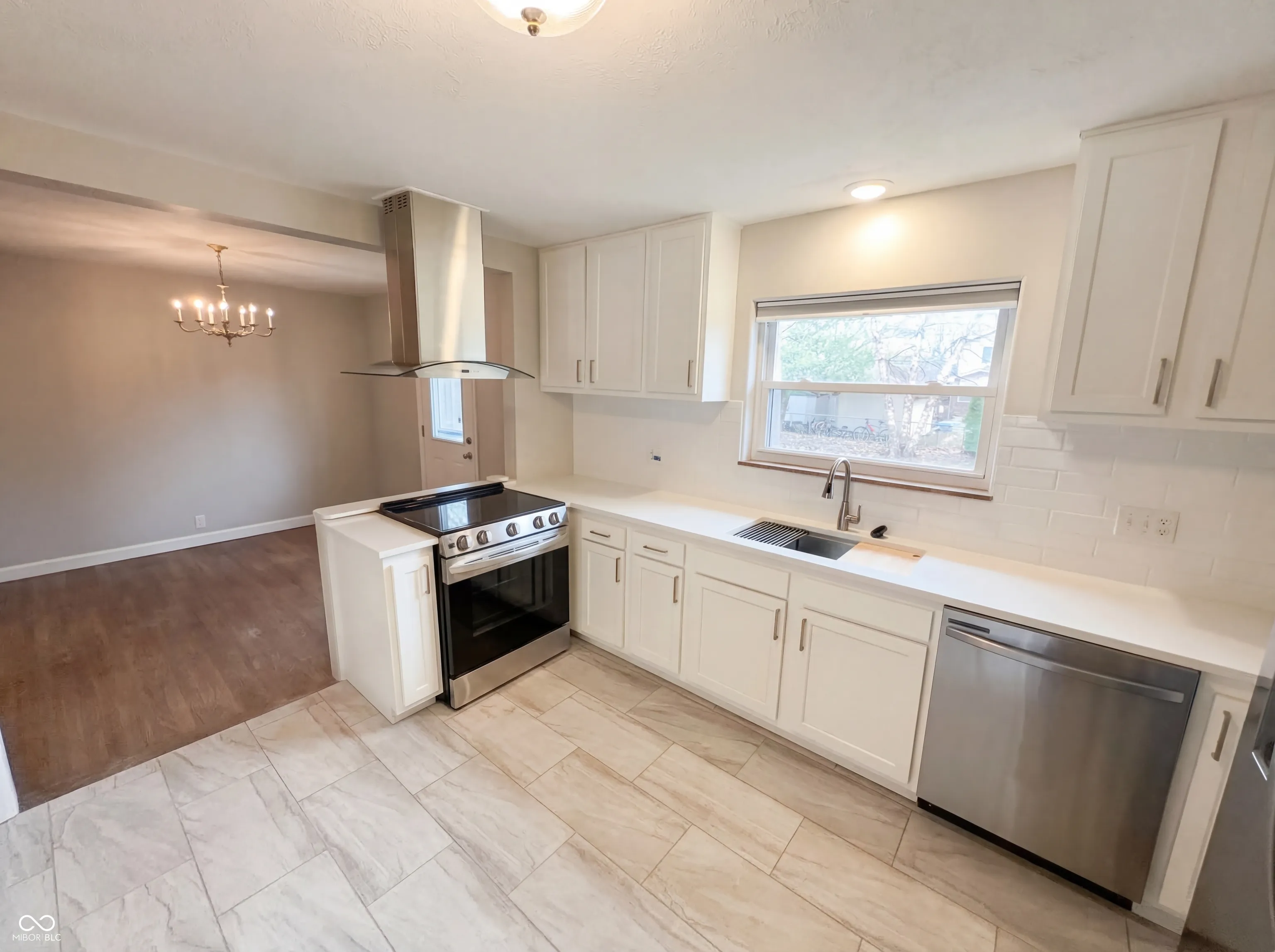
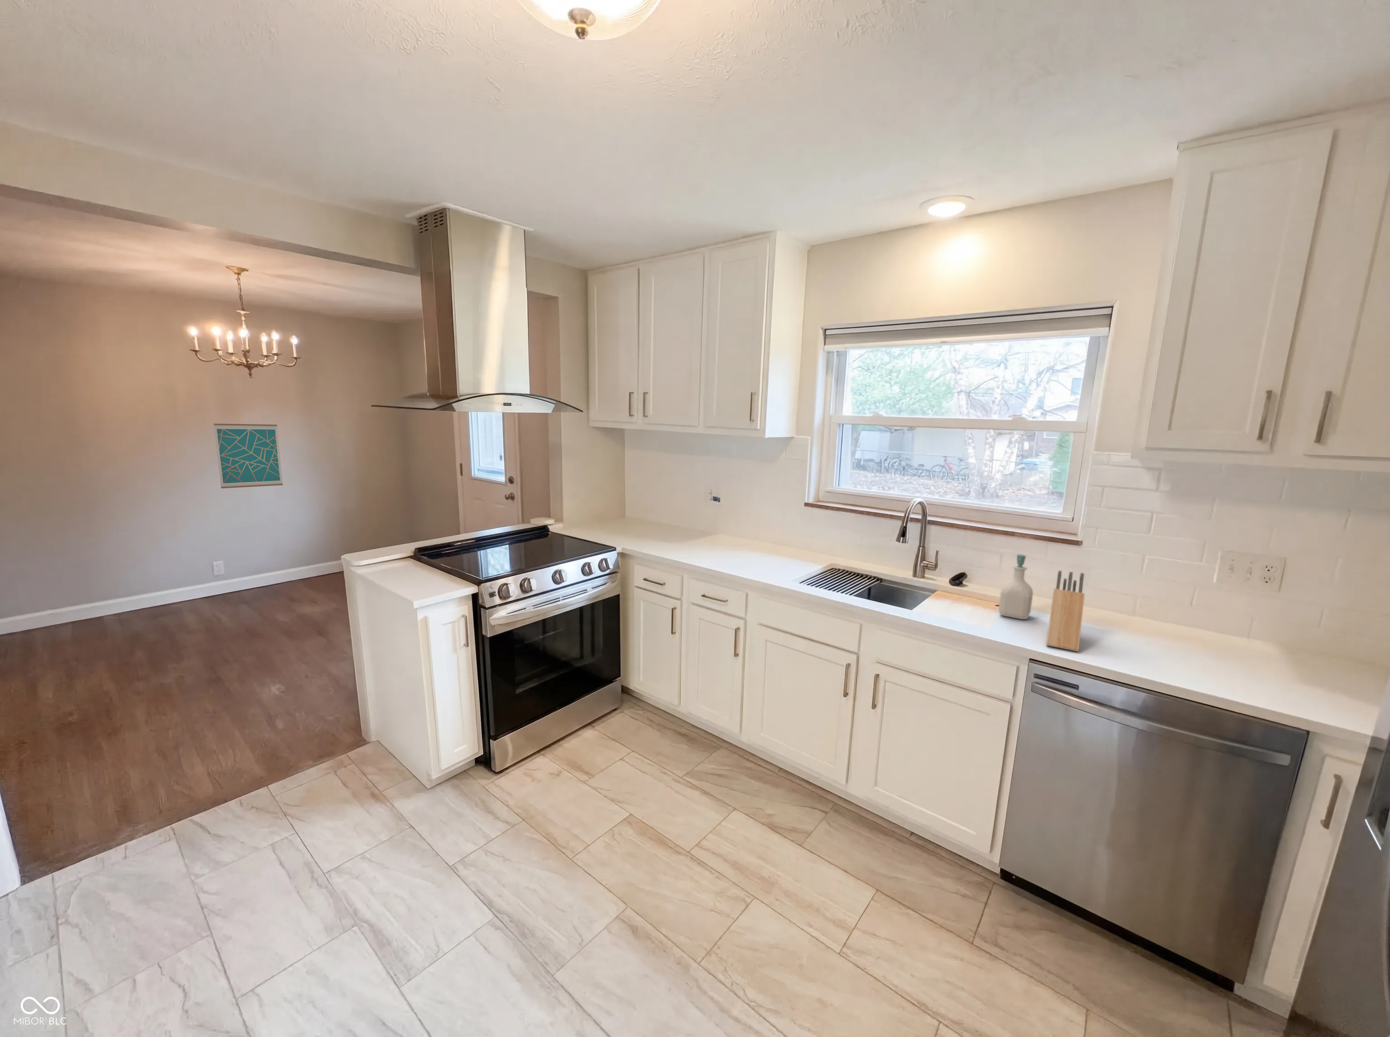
+ soap bottle (1017, 585)
+ knife block (1066, 608)
+ wall art (250, 455)
